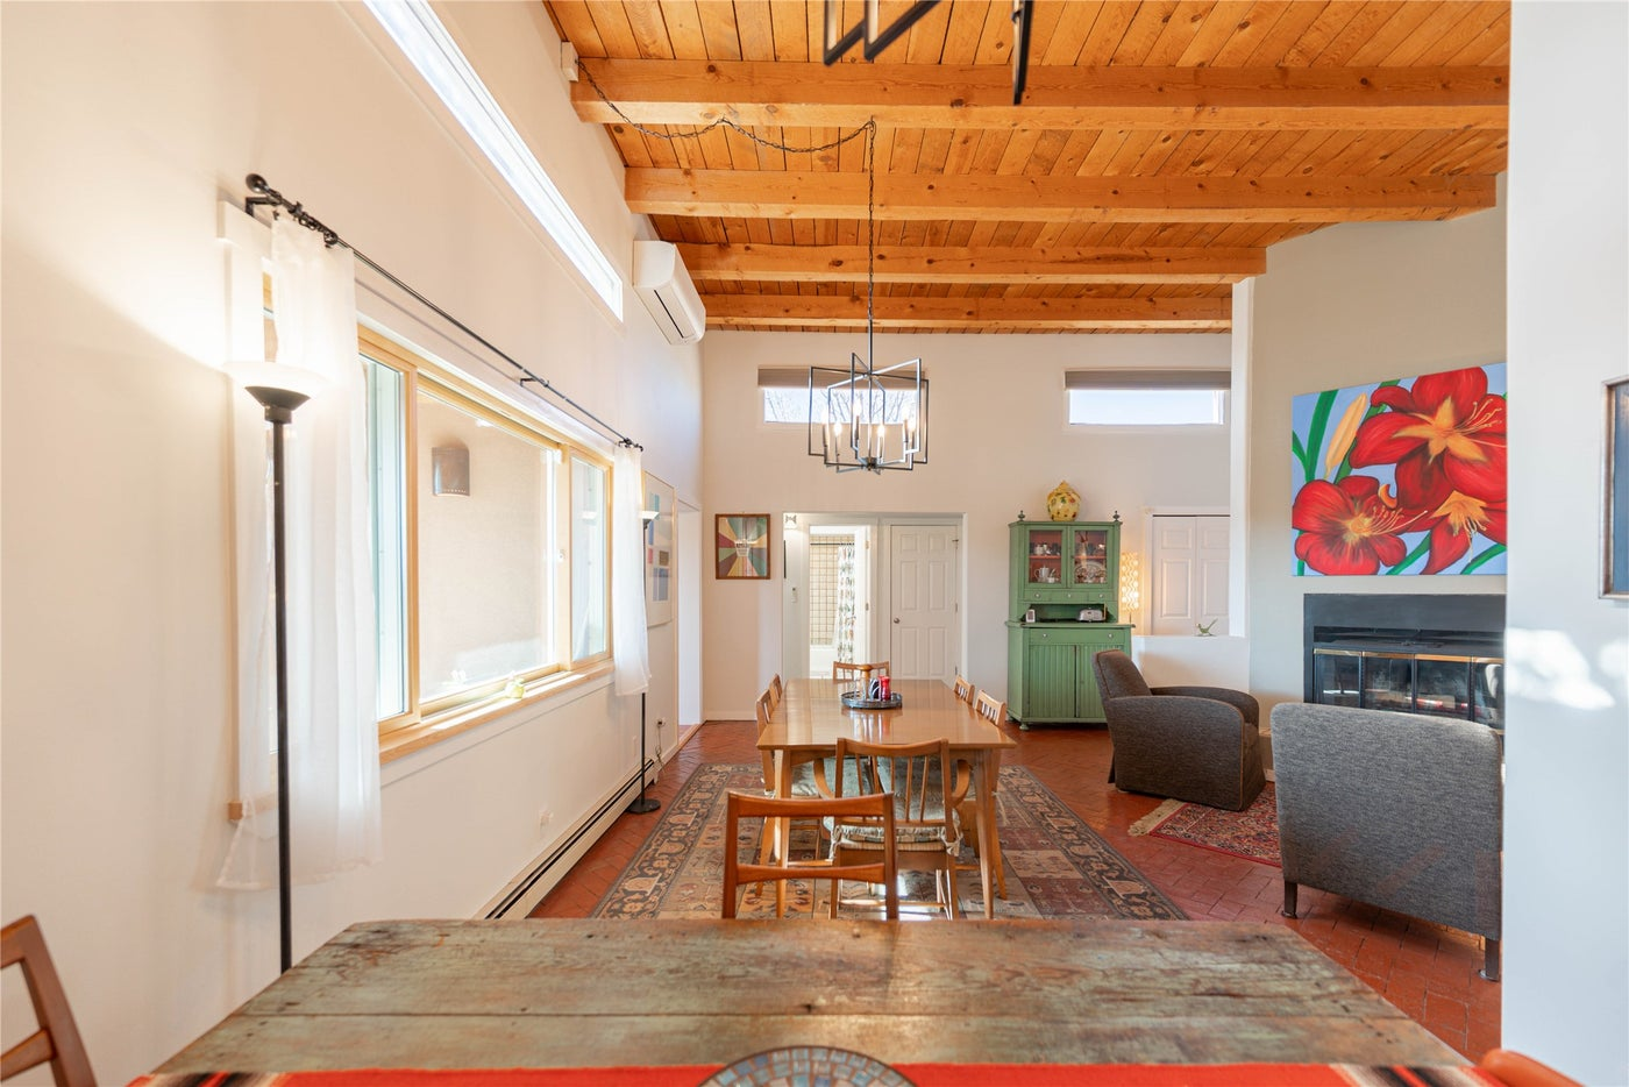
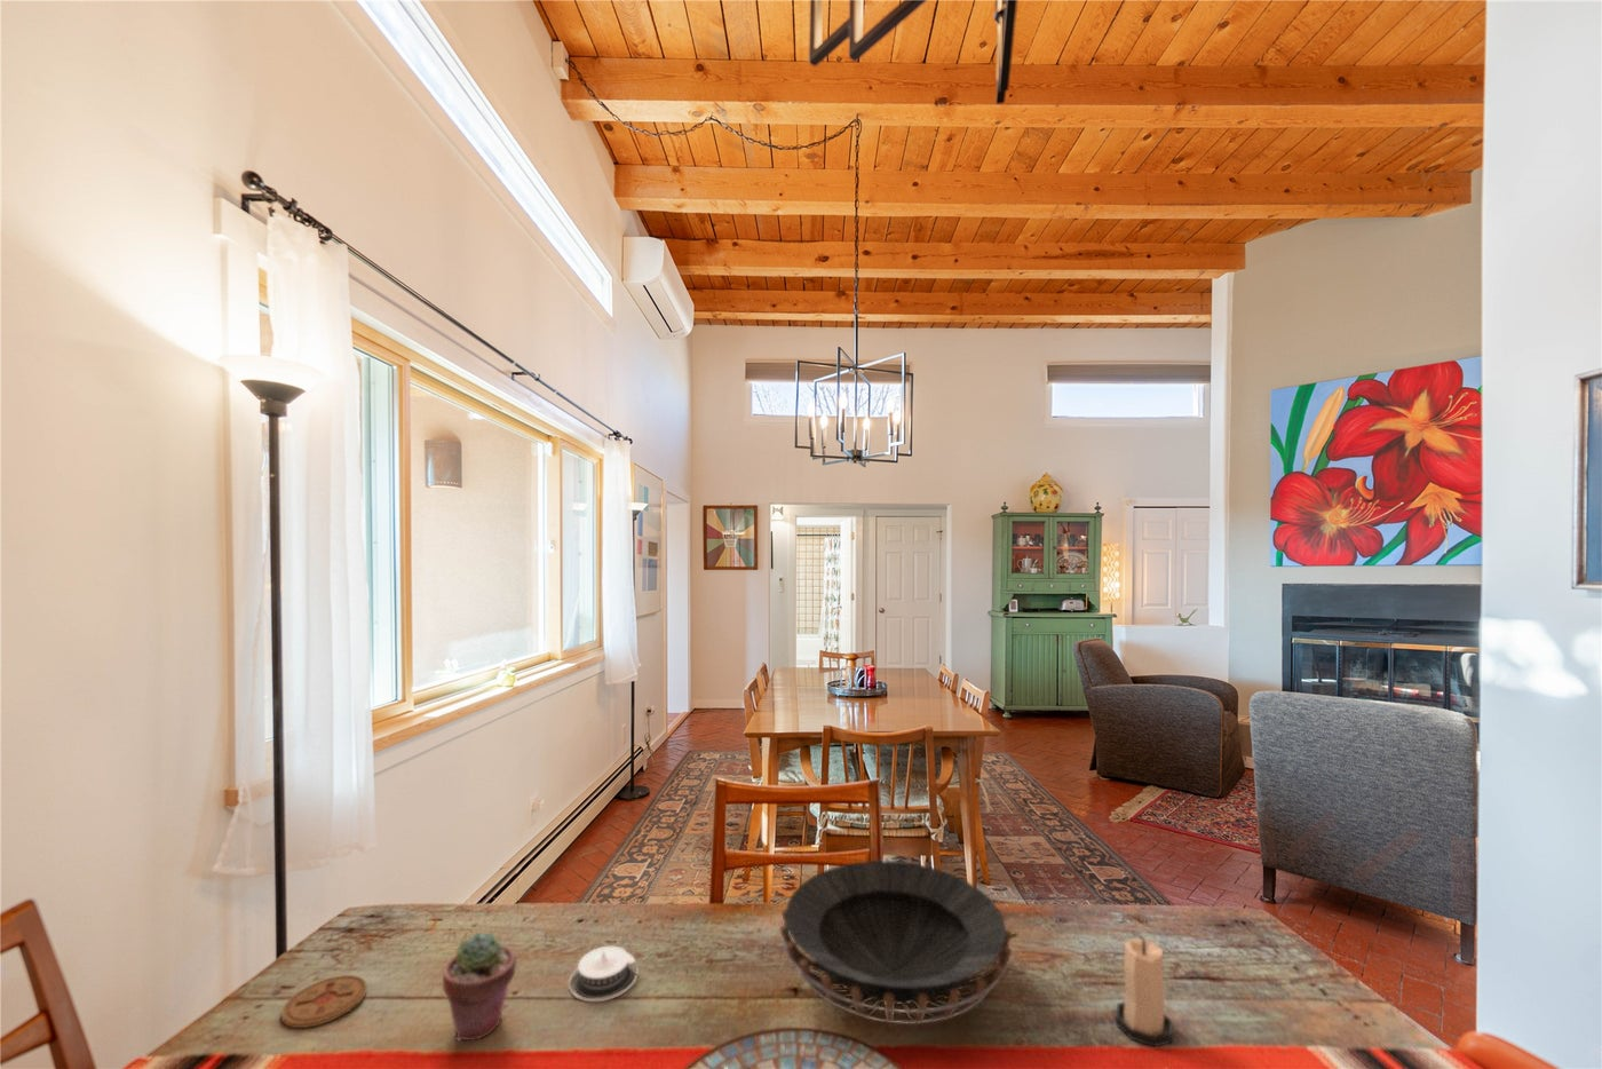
+ coaster (324, 999)
+ potted succulent (480, 980)
+ candle (1143, 982)
+ decorative bowl (896, 946)
+ architectural model (604, 964)
